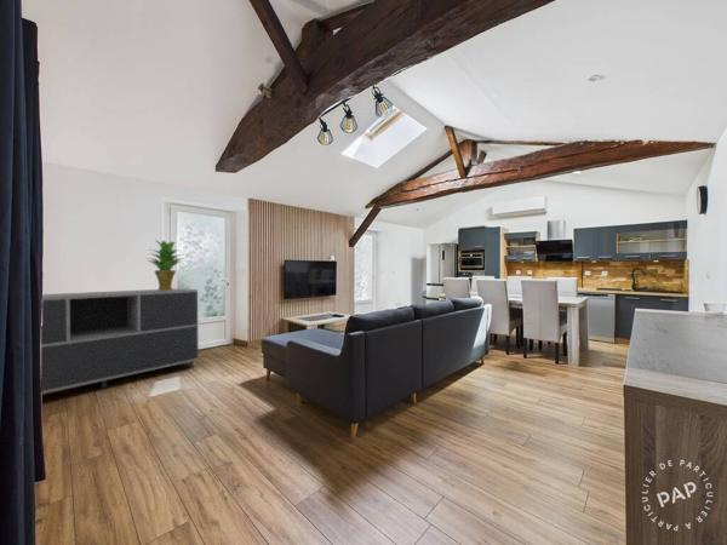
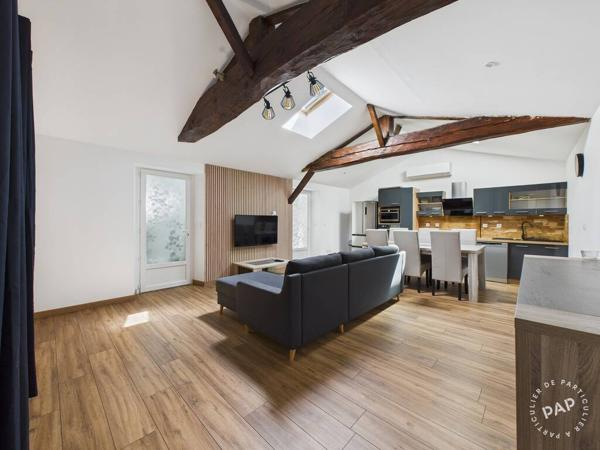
- sideboard (101, 338)
- potted plant (165, 265)
